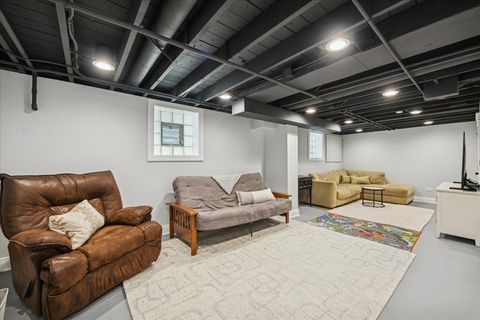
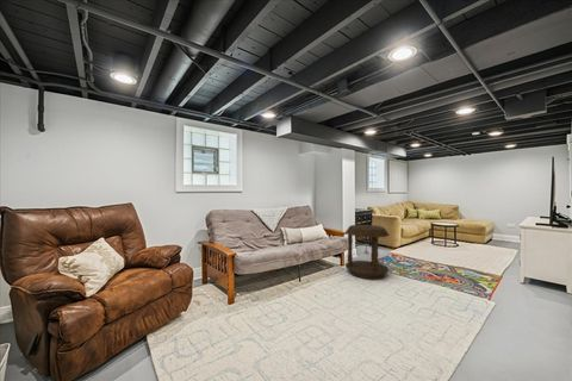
+ side table (366, 250)
